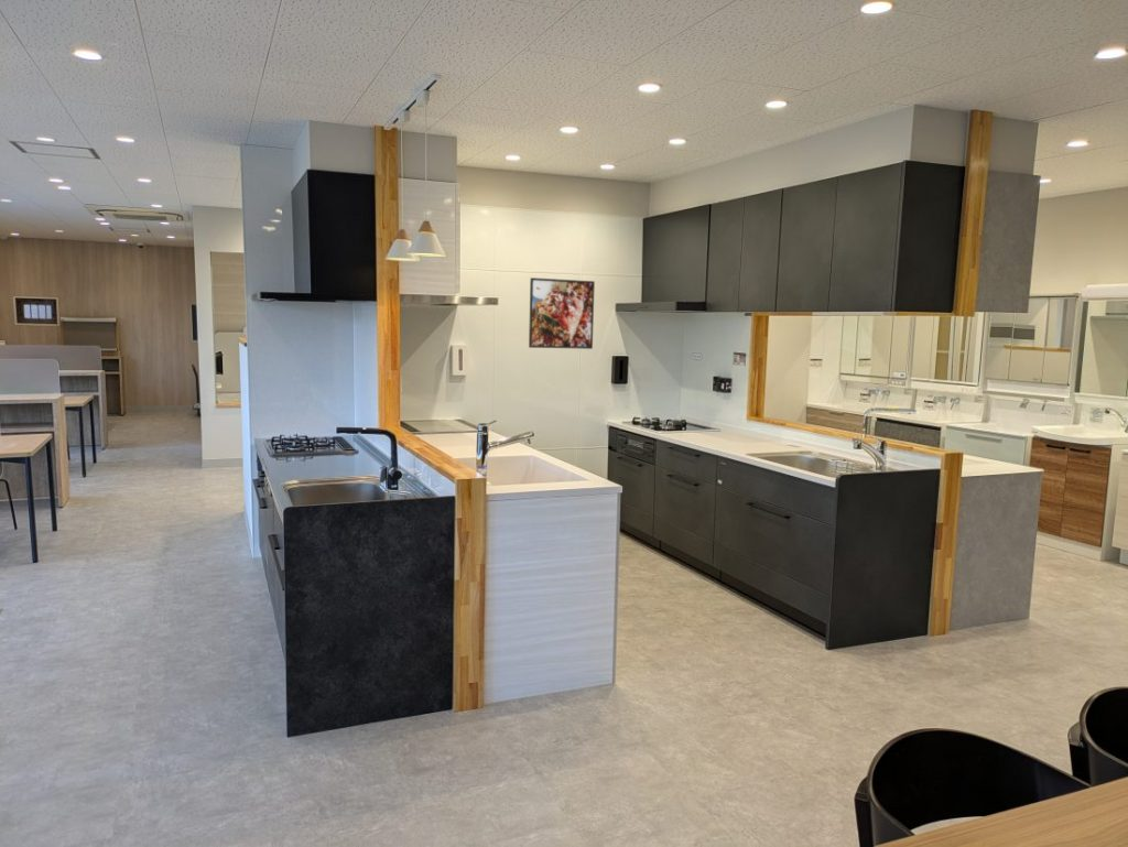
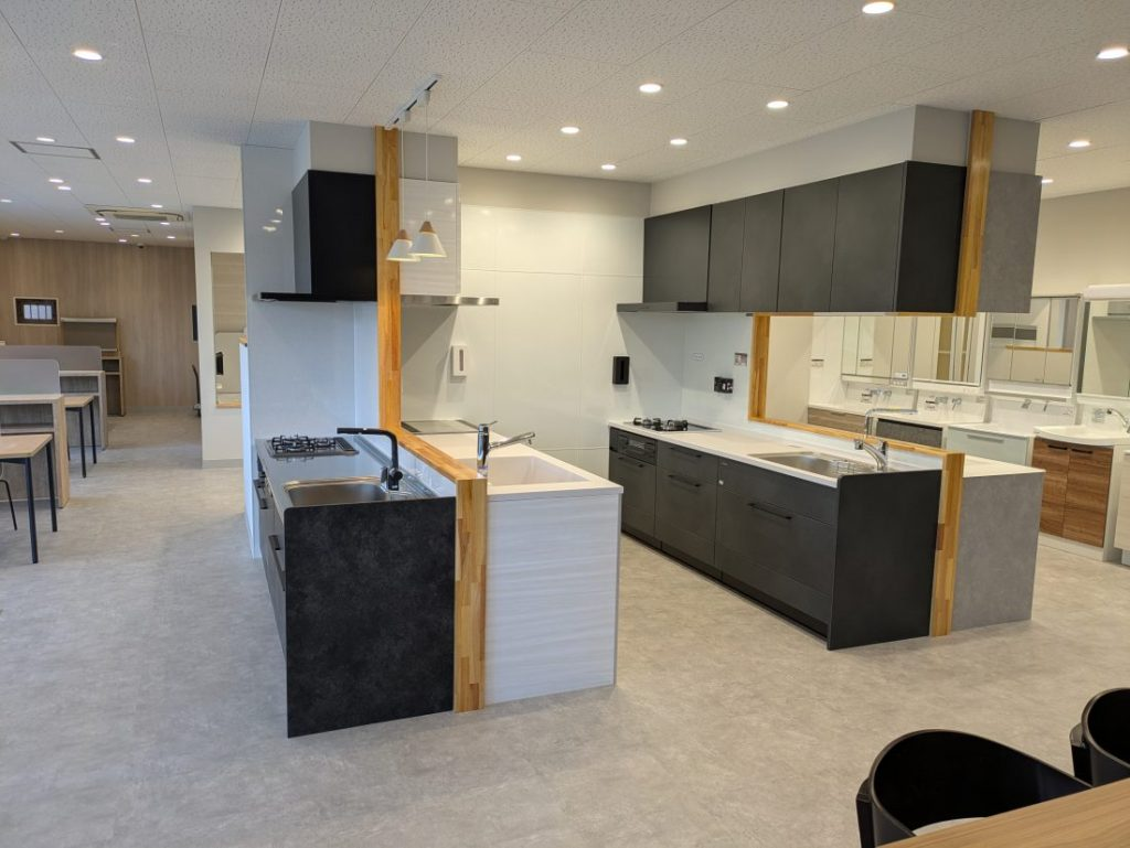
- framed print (562, 314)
